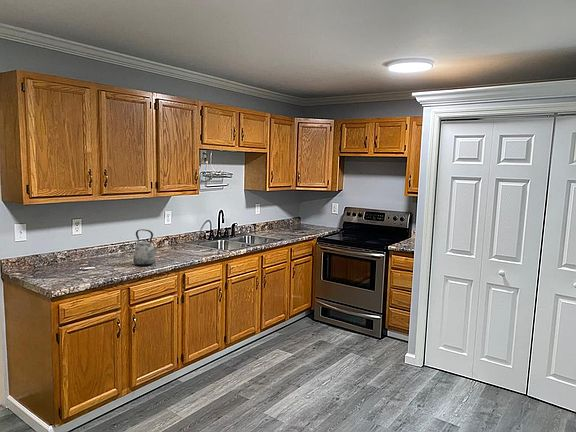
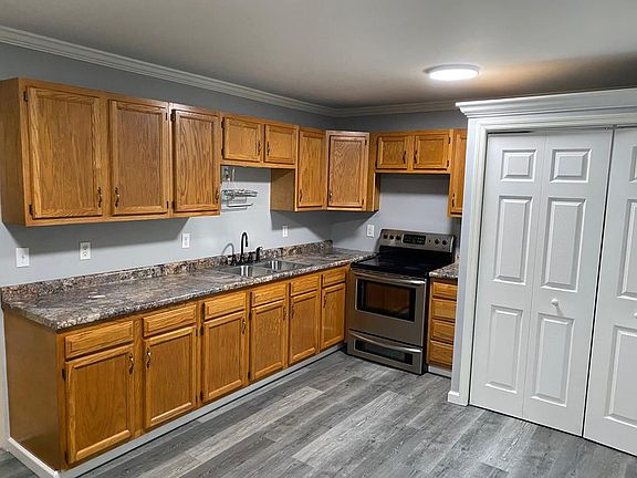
- kettle (147, 247)
